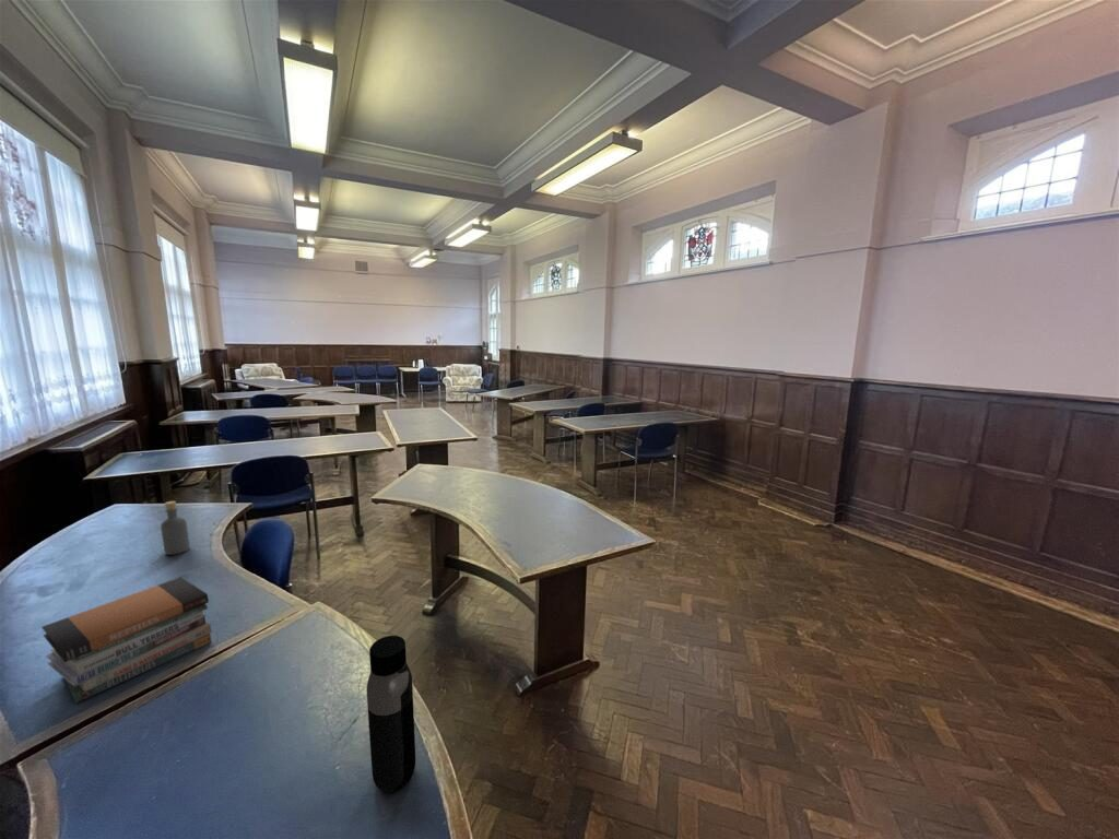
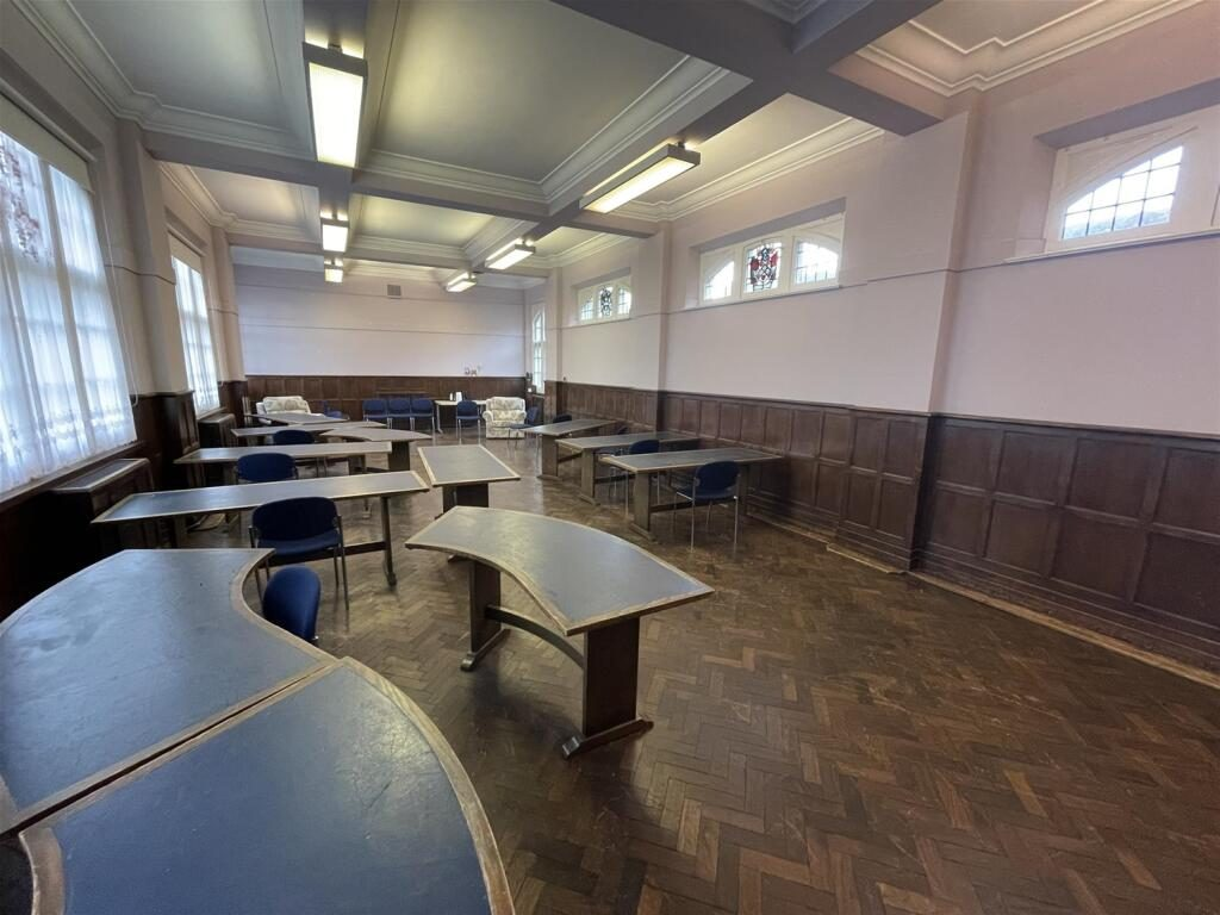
- book stack (133, 634)
- water bottle (391, 712)
- bottle (174, 527)
